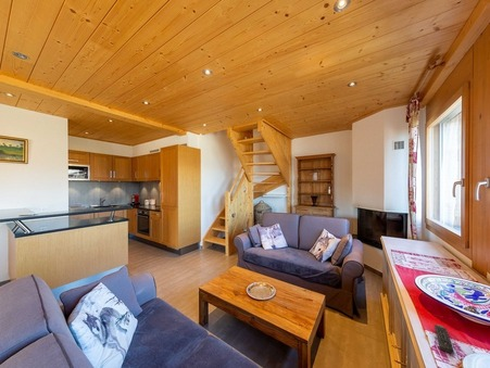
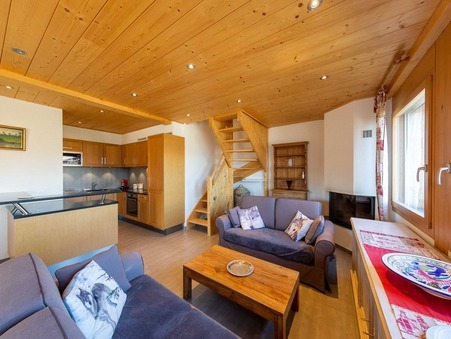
- remote control (442, 337)
